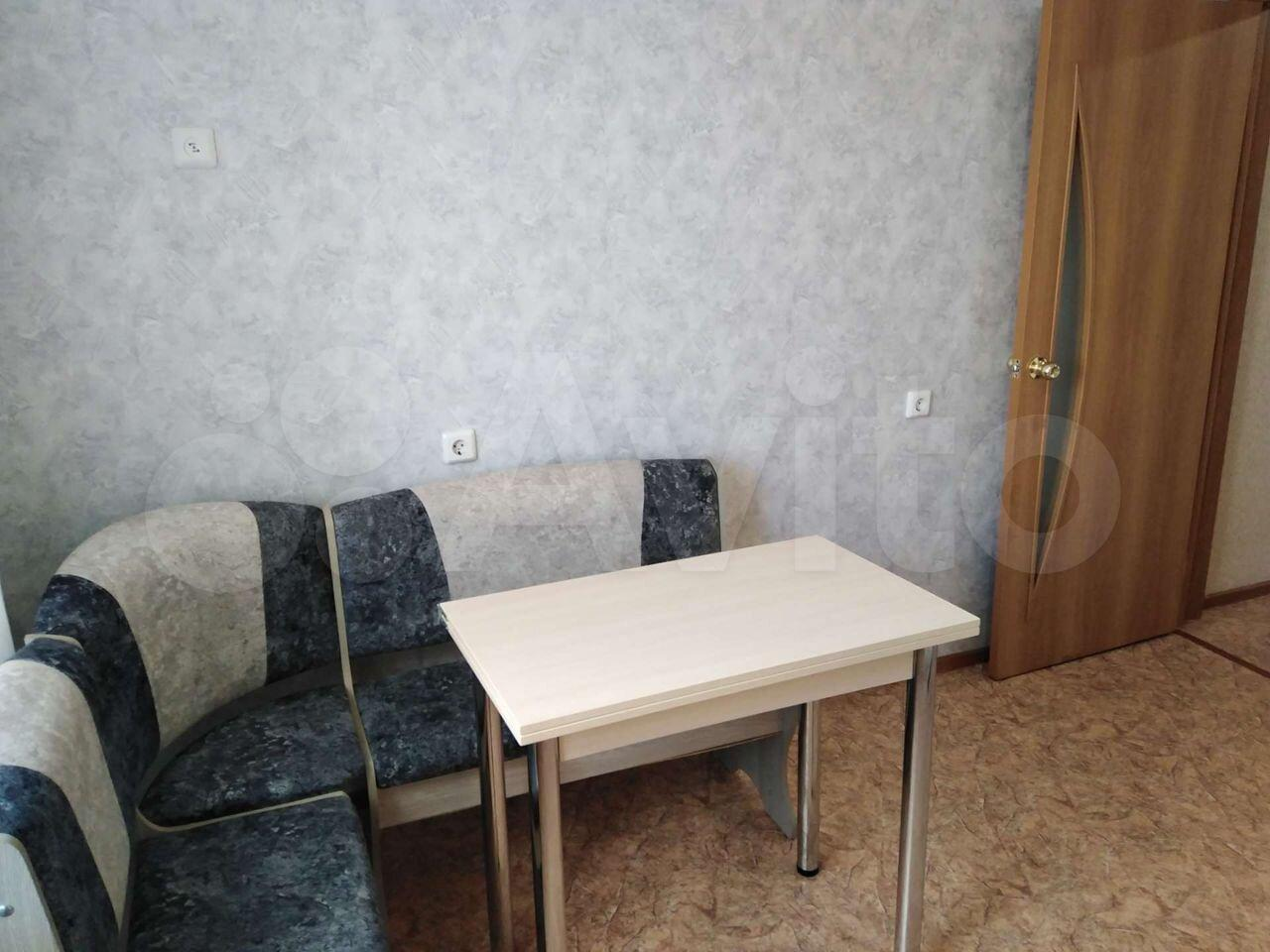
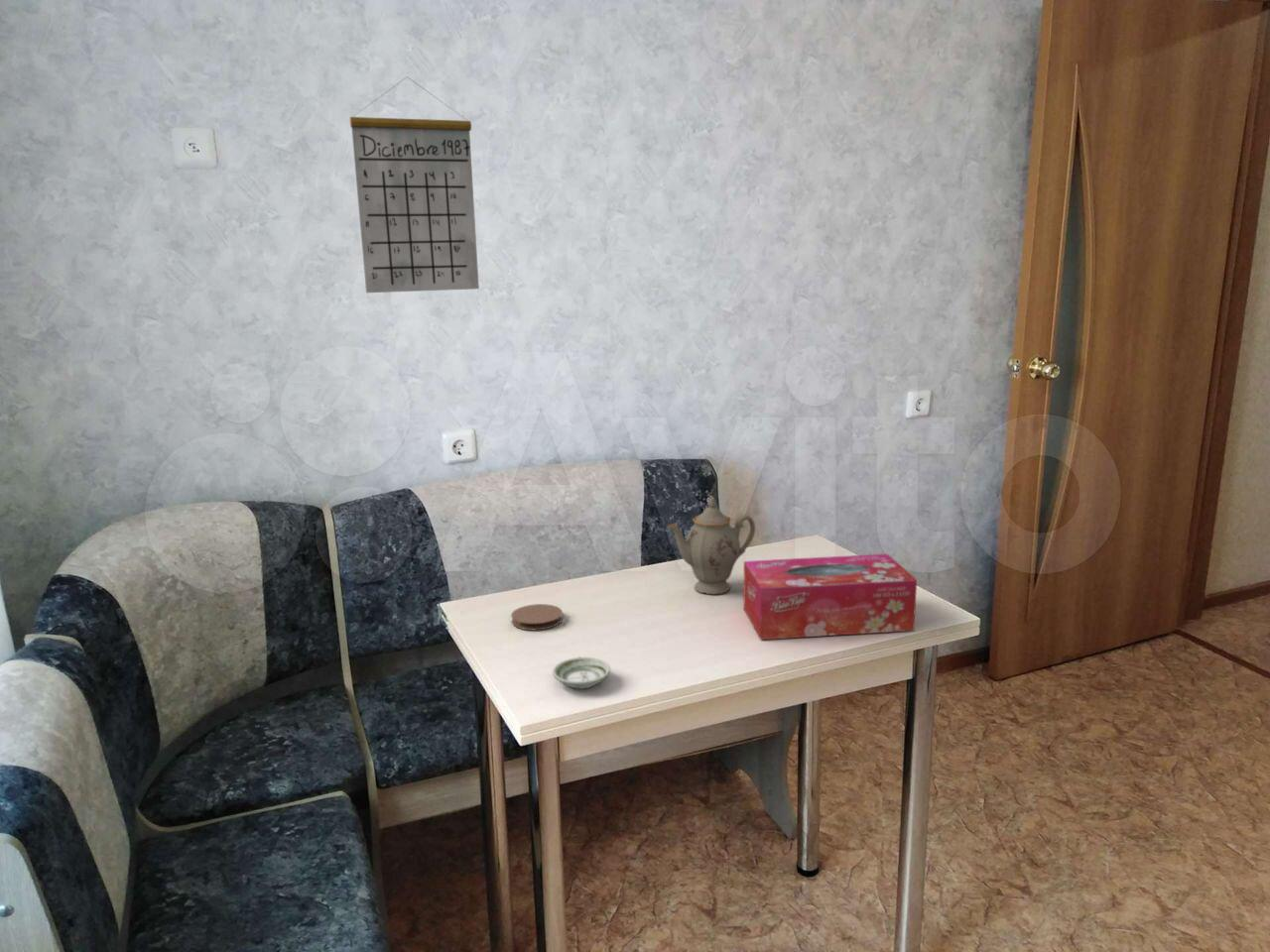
+ chinaware (711, 542)
+ calendar (416, 185)
+ saucer (581, 675)
+ tissue box (826, 594)
+ coaster (537, 616)
